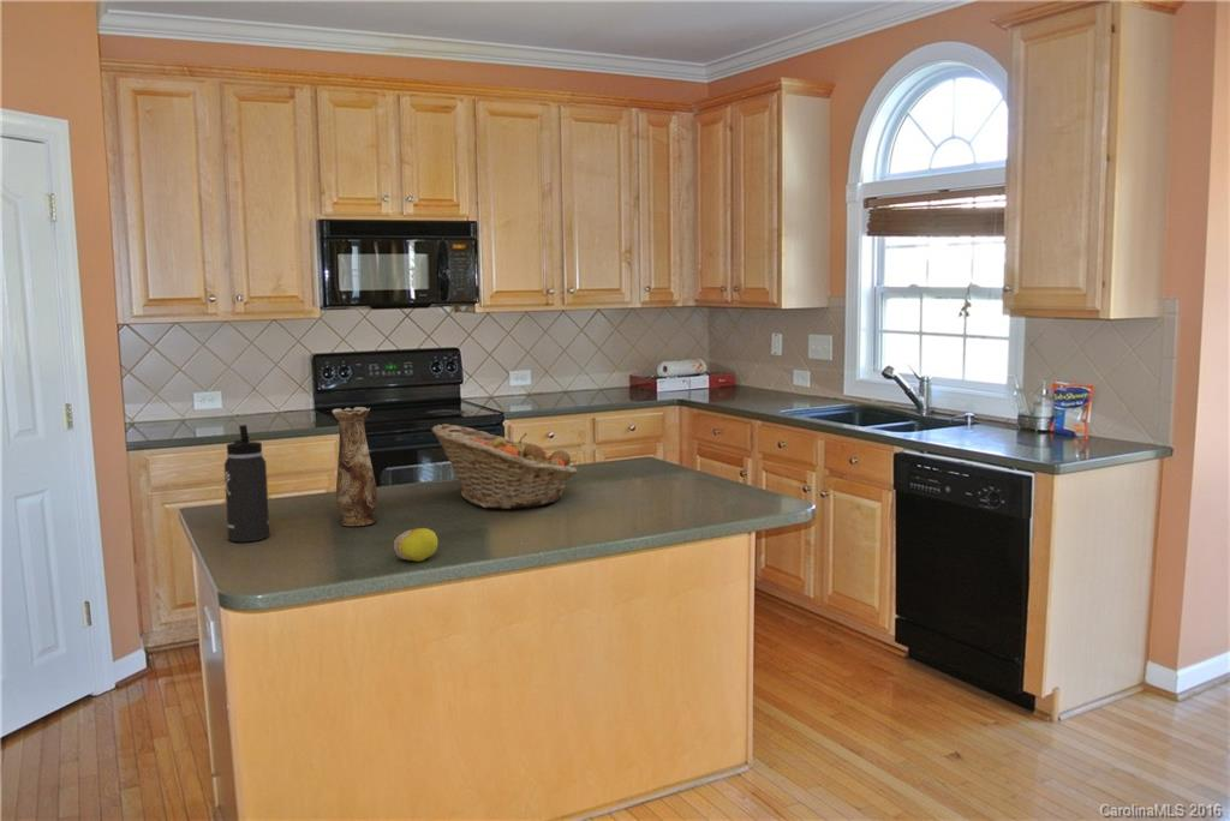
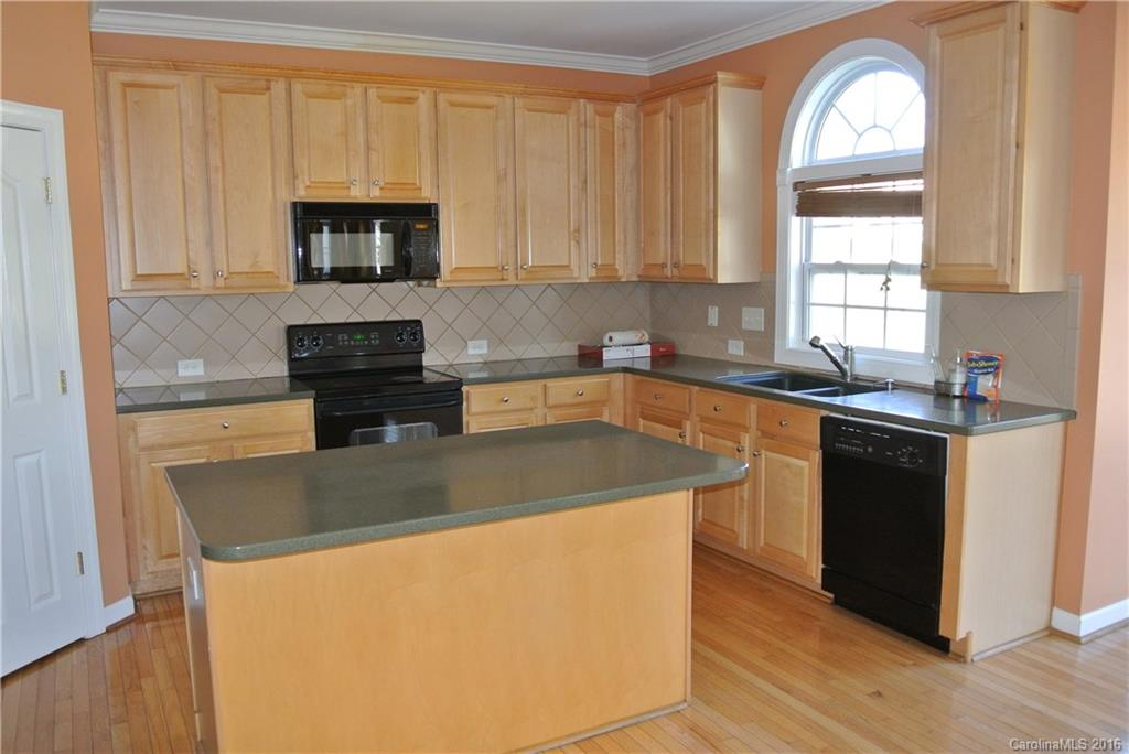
- vase (354, 466)
- fruit basket (503, 461)
- fruit (416, 543)
- thermos bottle (245, 480)
